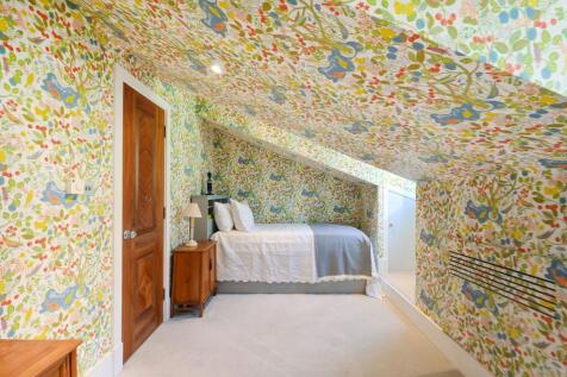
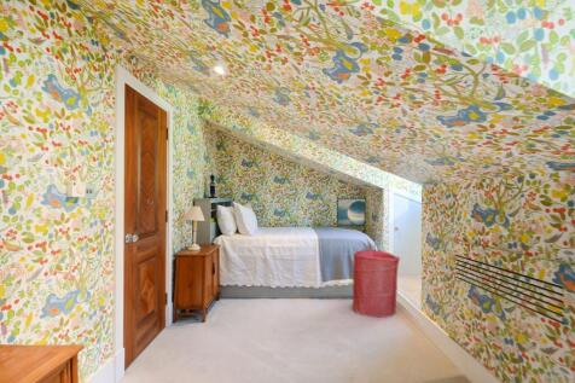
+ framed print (350, 211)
+ laundry hamper (374, 280)
